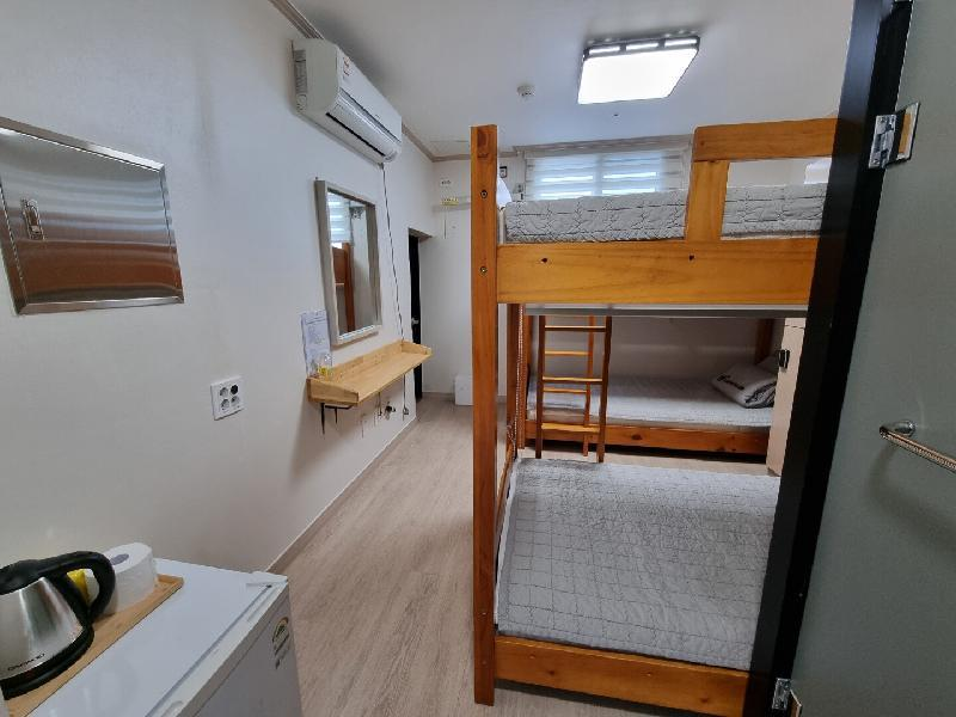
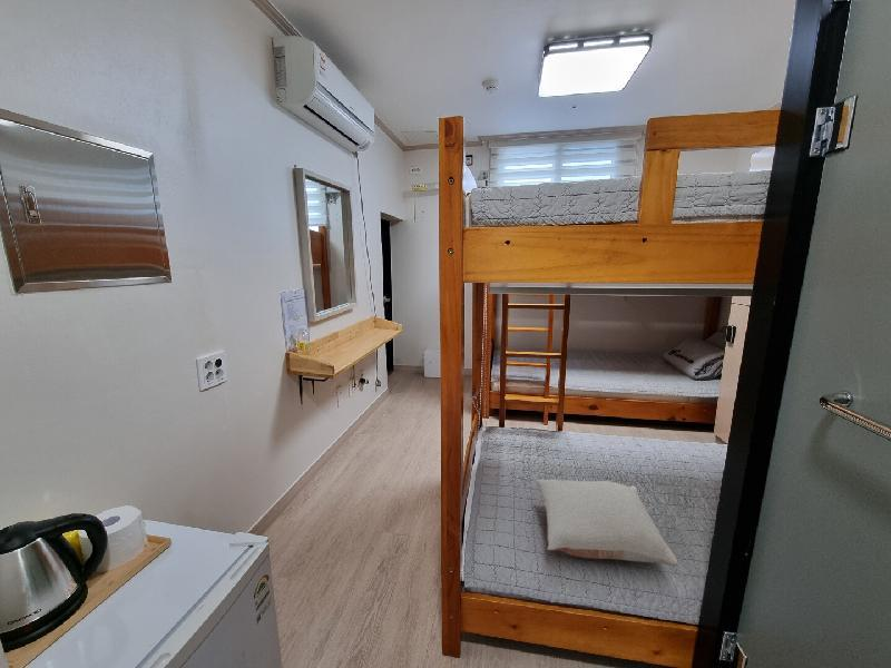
+ pillow (595, 515)
